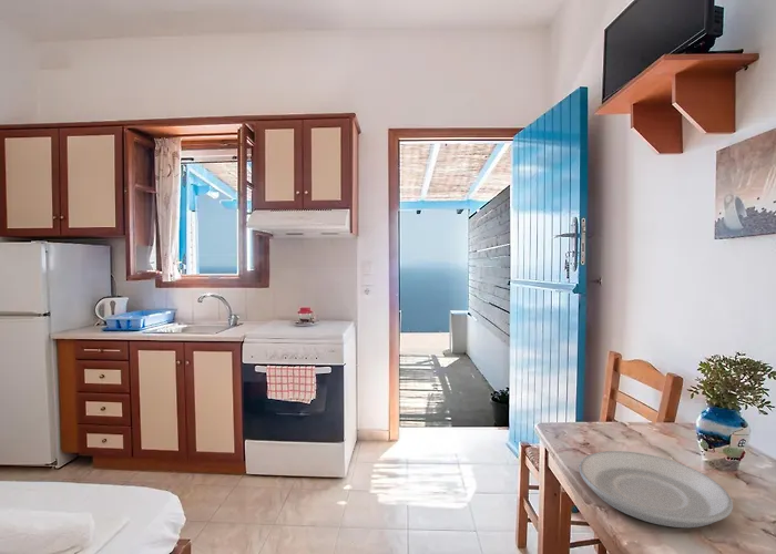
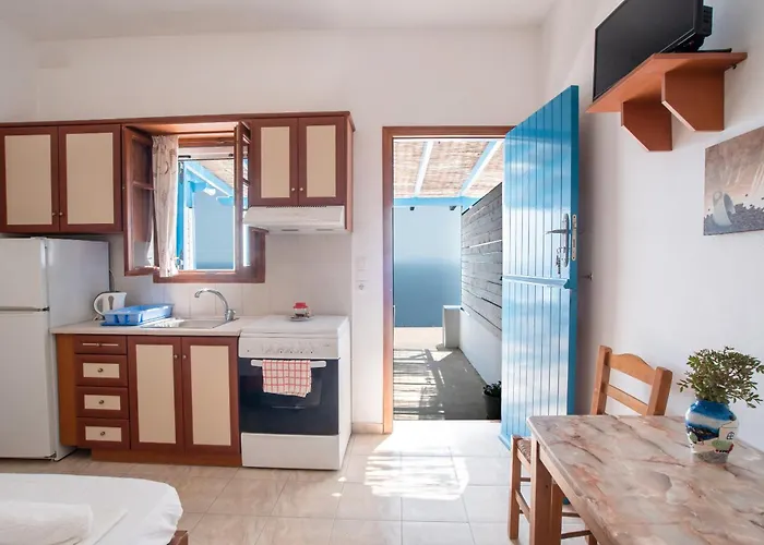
- plate (649, 489)
